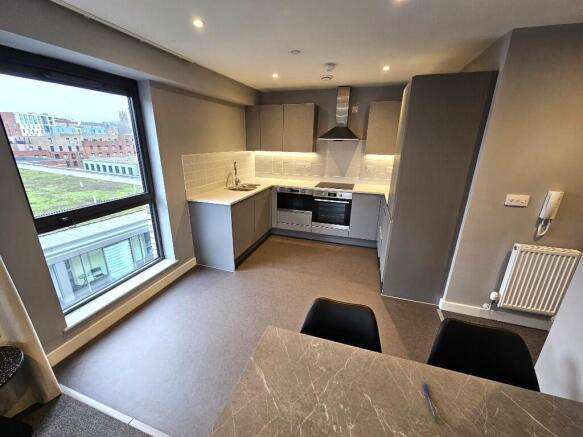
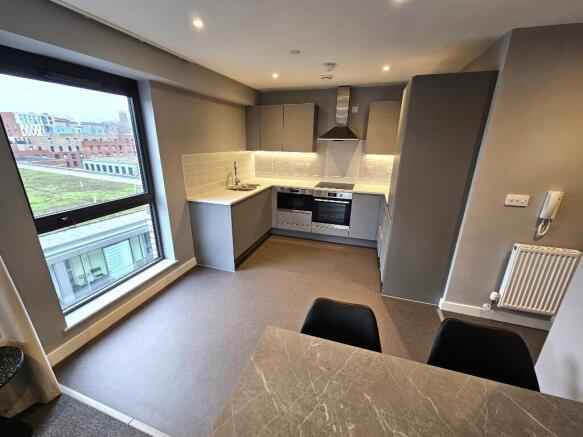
- pen (428, 398)
